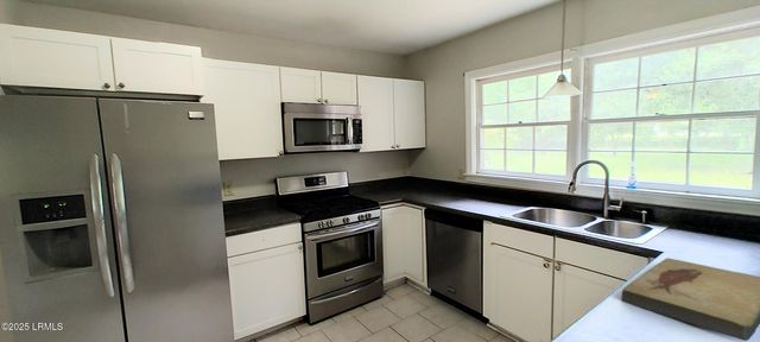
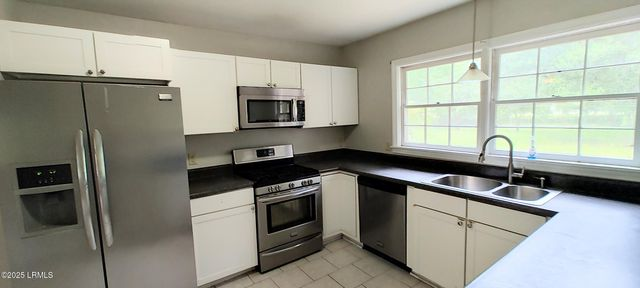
- fish fossil (697, 290)
